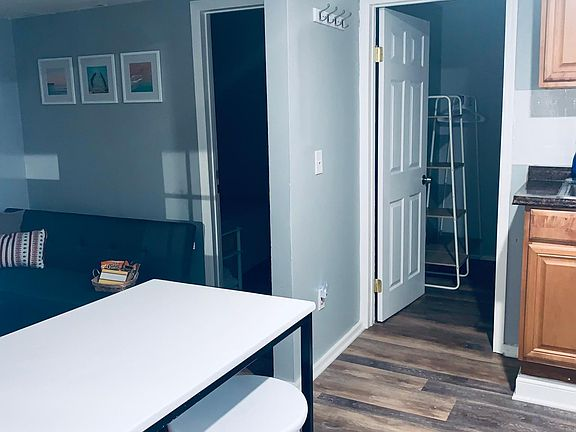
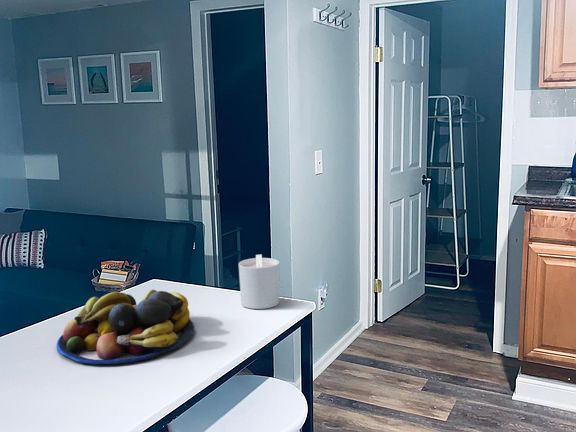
+ fruit bowl (124, 313)
+ candle (259, 279)
